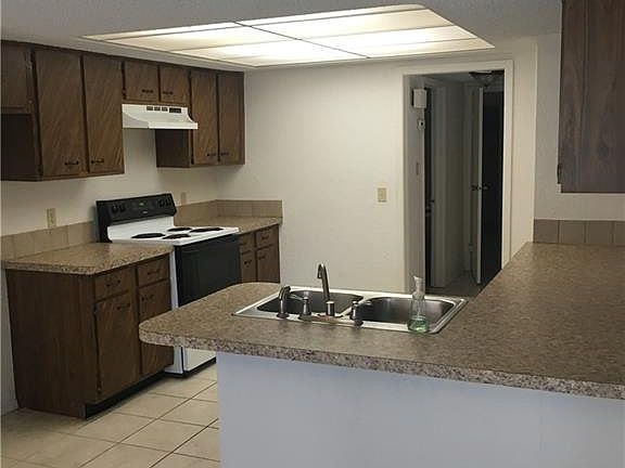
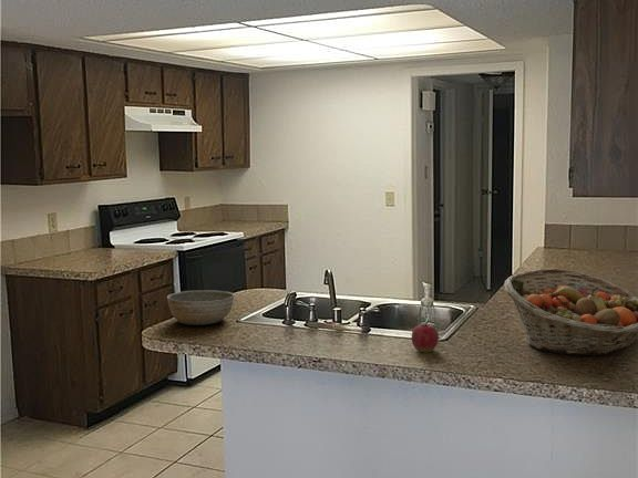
+ apple (424, 334)
+ bowl (202, 308)
+ fruit basket (576, 309)
